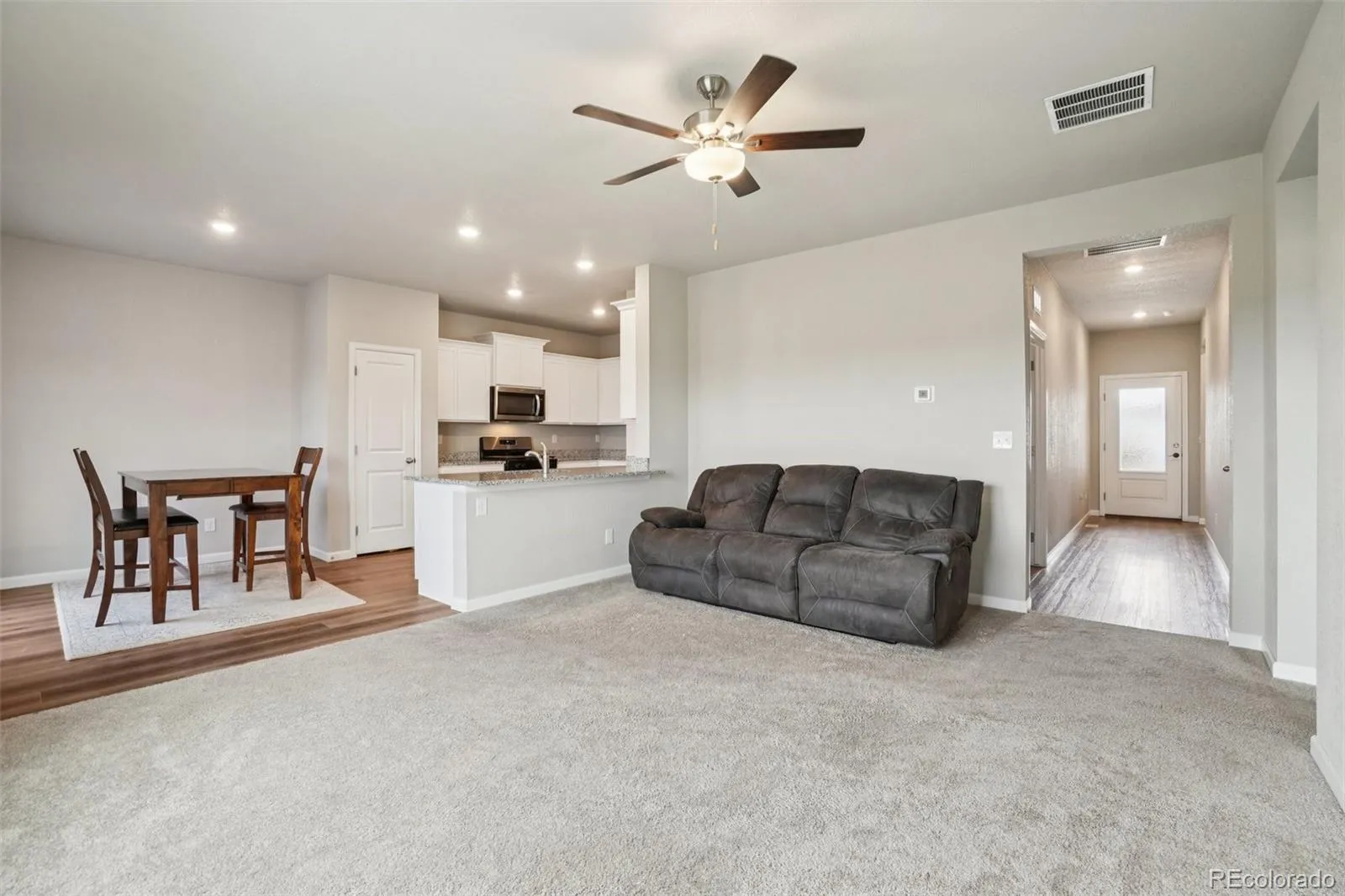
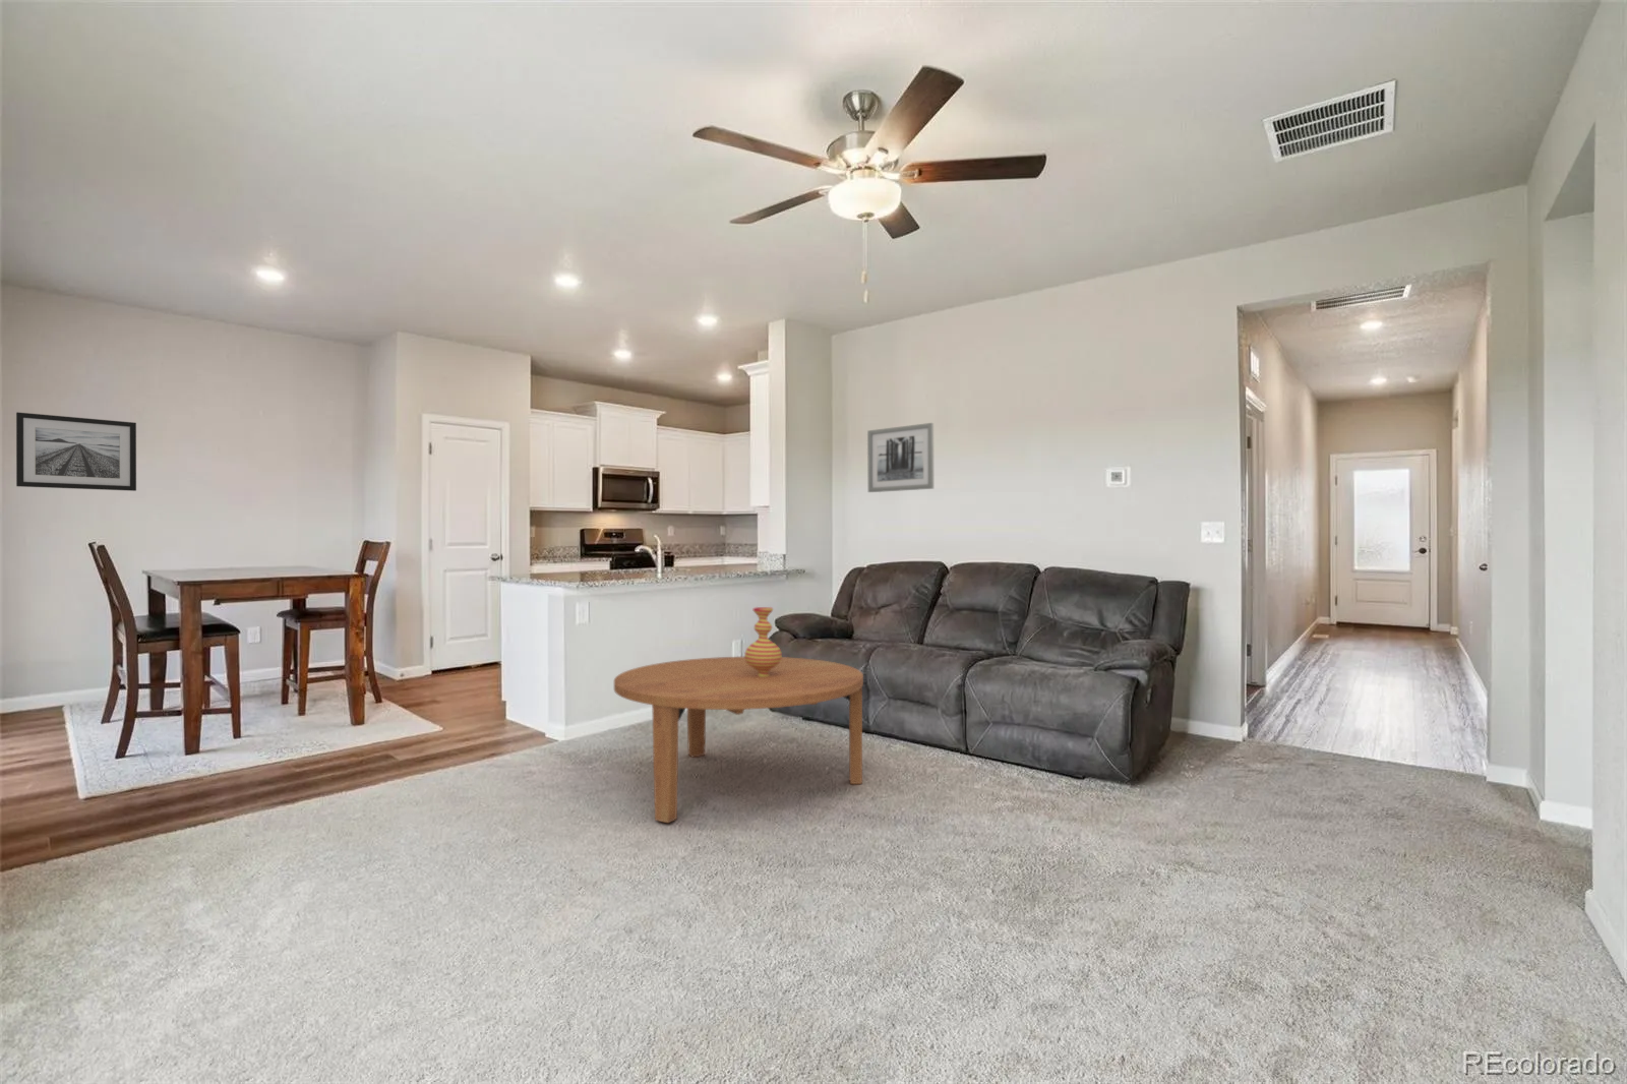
+ wall art (79, 452)
+ coffee table (737, 714)
+ wall art (899, 459)
+ vase (762, 641)
